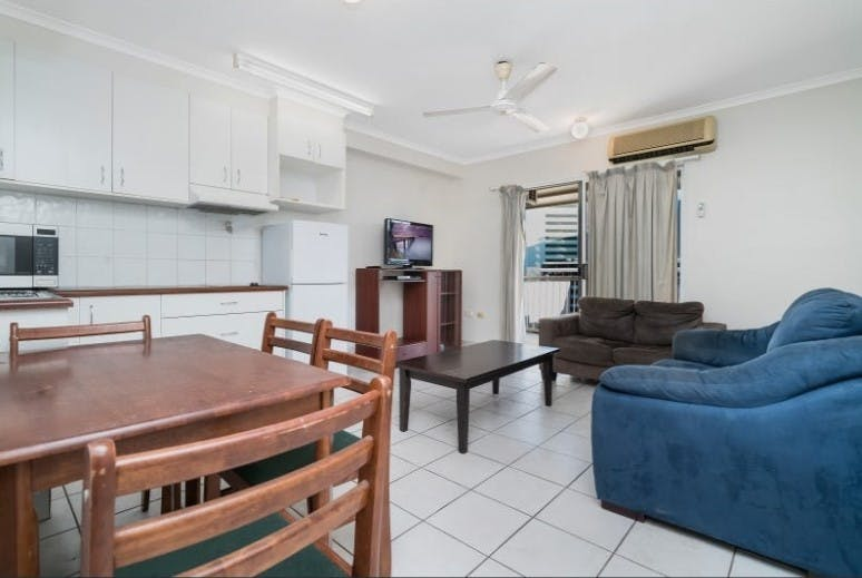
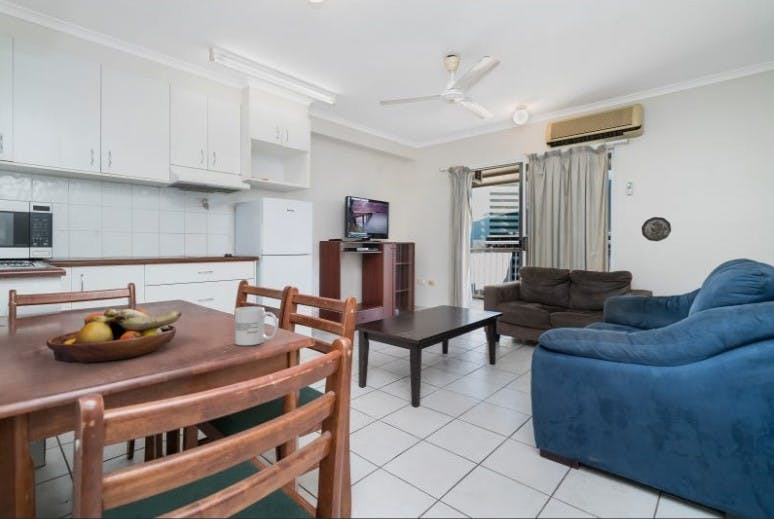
+ fruit bowl (118, 328)
+ decorative plate (656, 229)
+ mug (255, 325)
